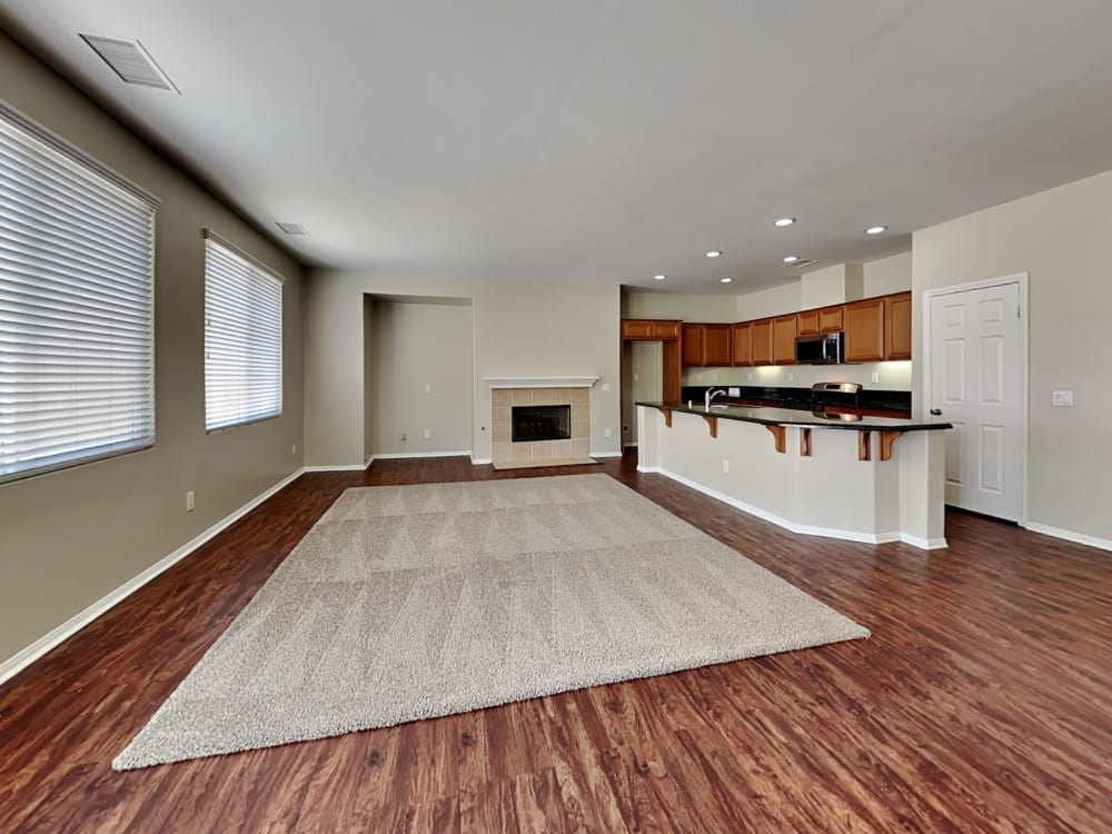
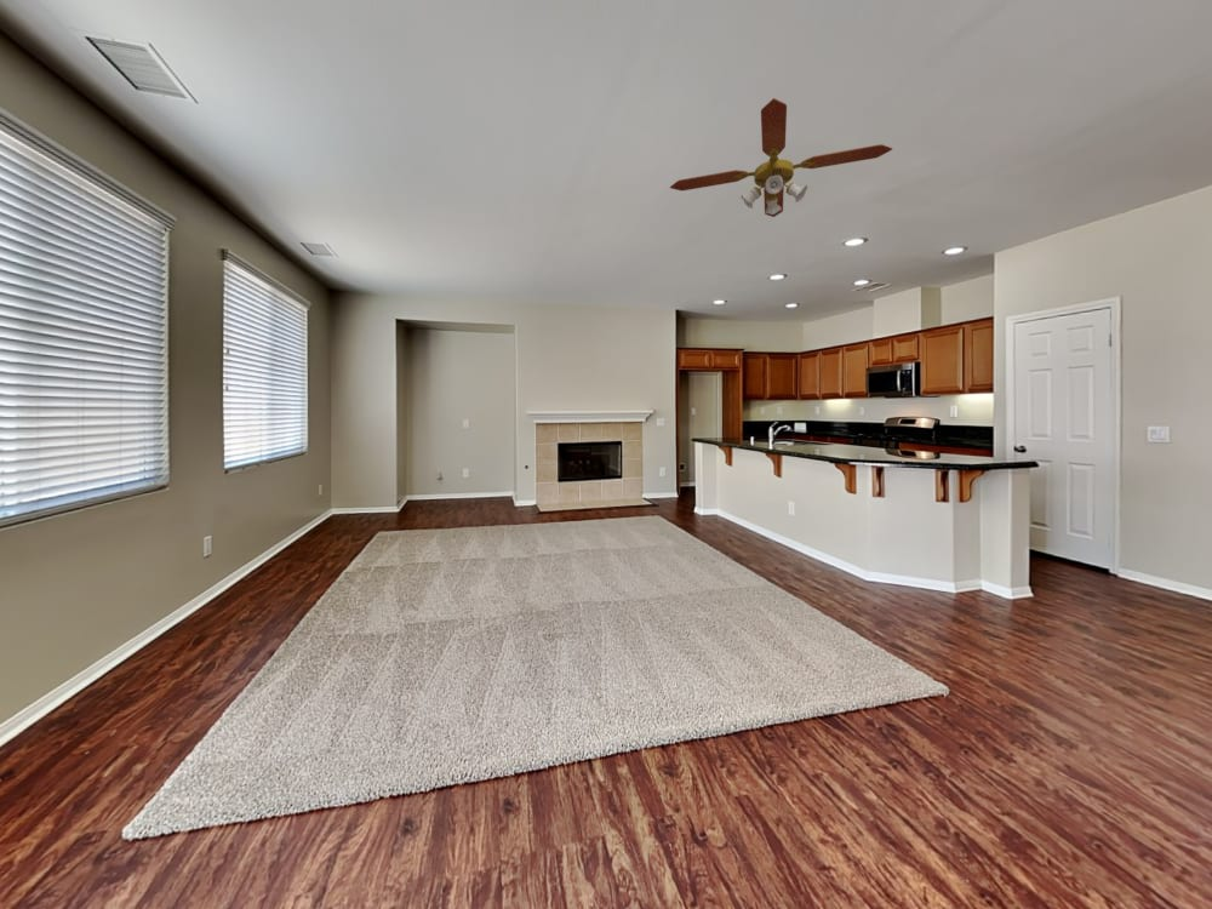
+ ceiling fan (773, 176)
